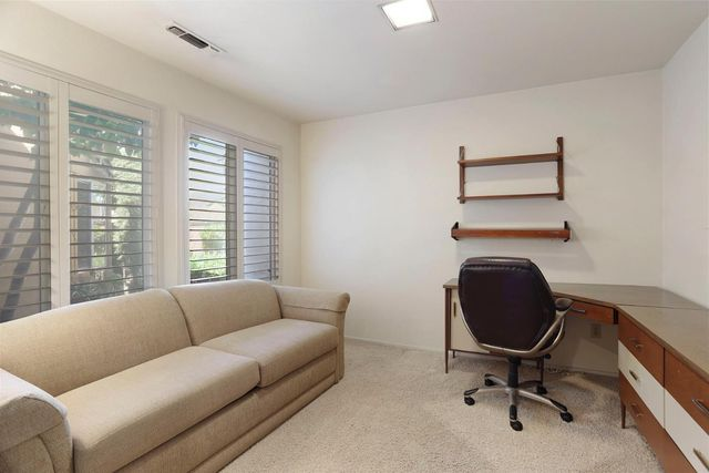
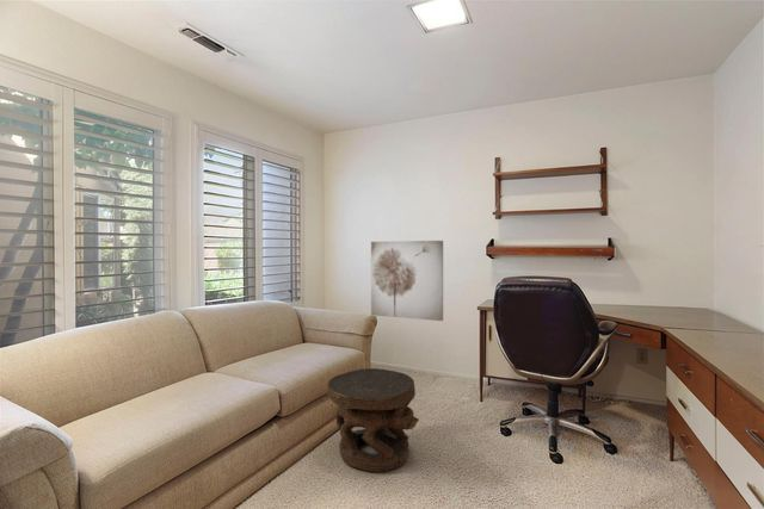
+ wall art (405, 279)
+ side table (372, 416)
